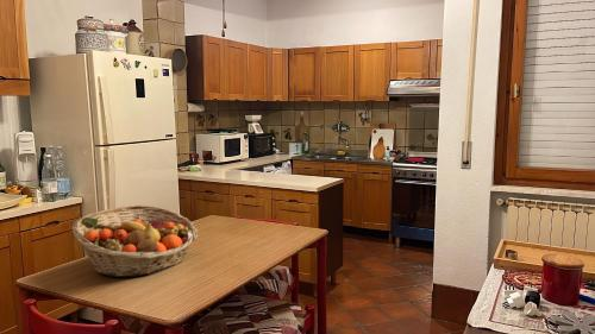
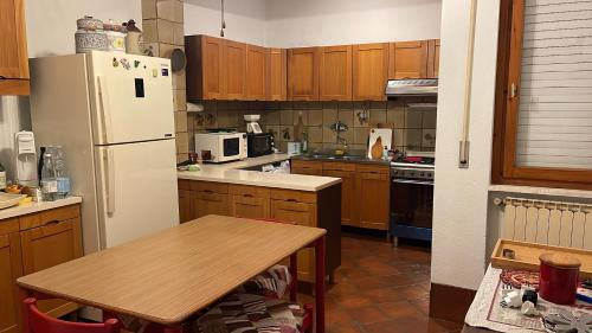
- fruit basket (138, 238)
